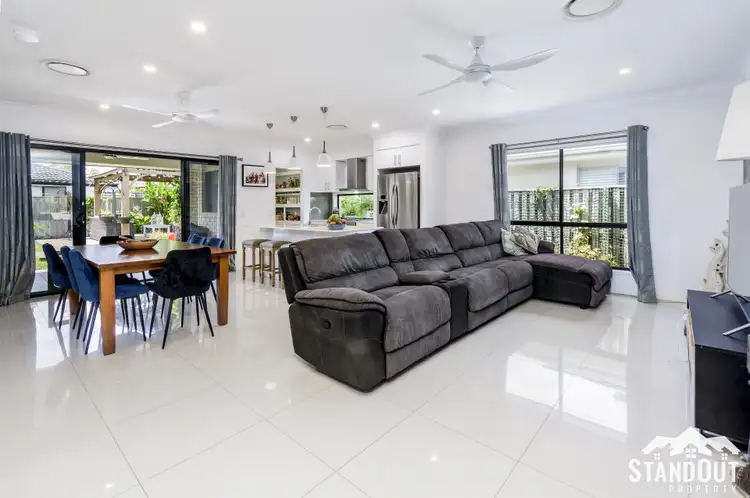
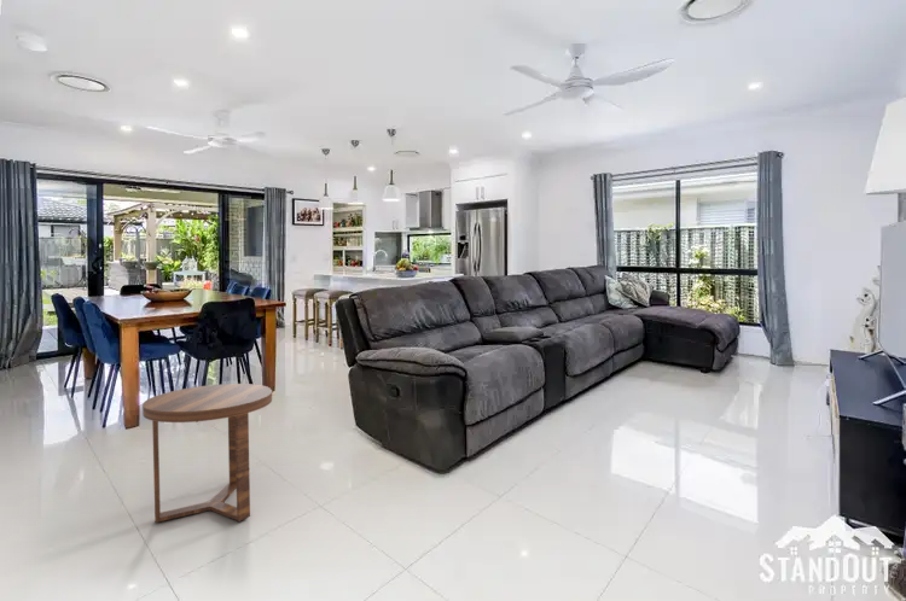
+ side table (228, 451)
